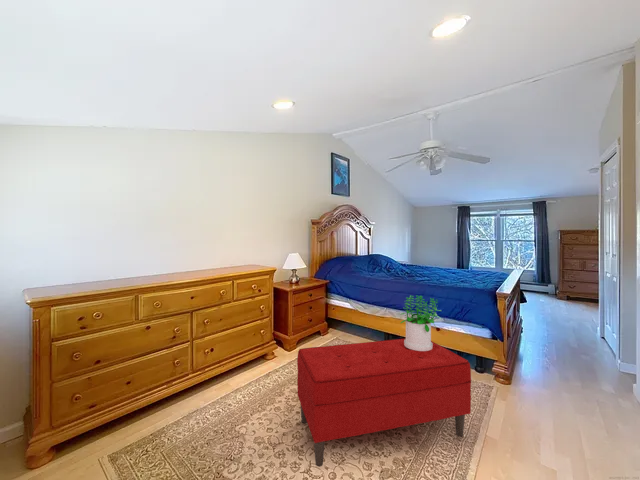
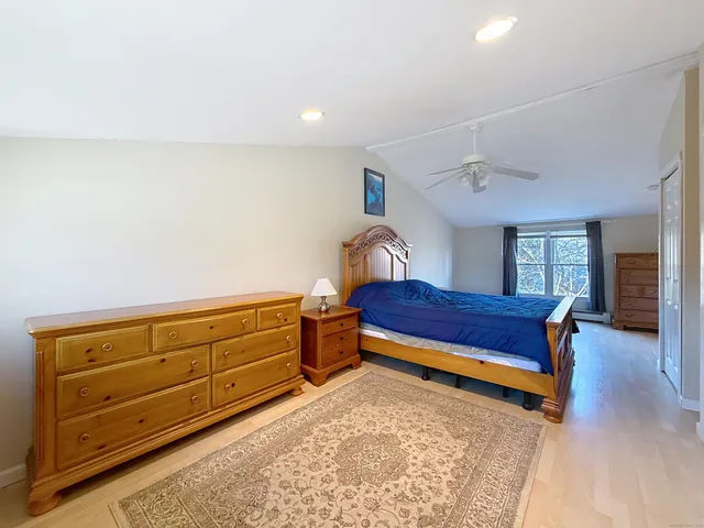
- bench (379, 390)
- potted plant (420, 320)
